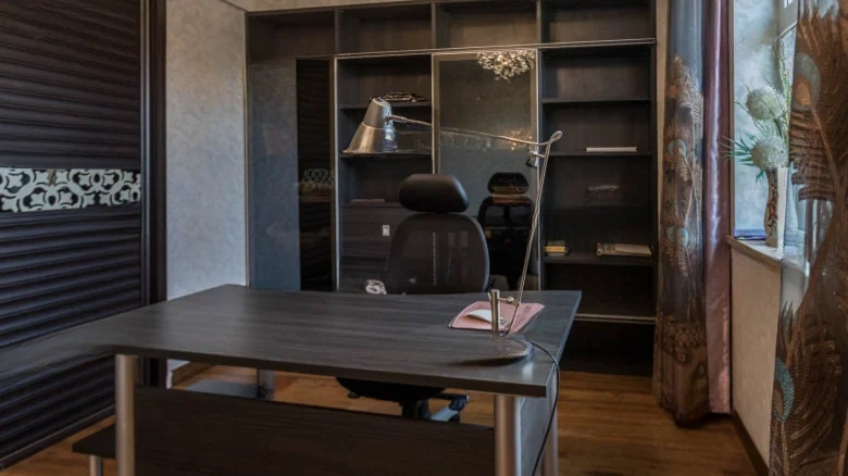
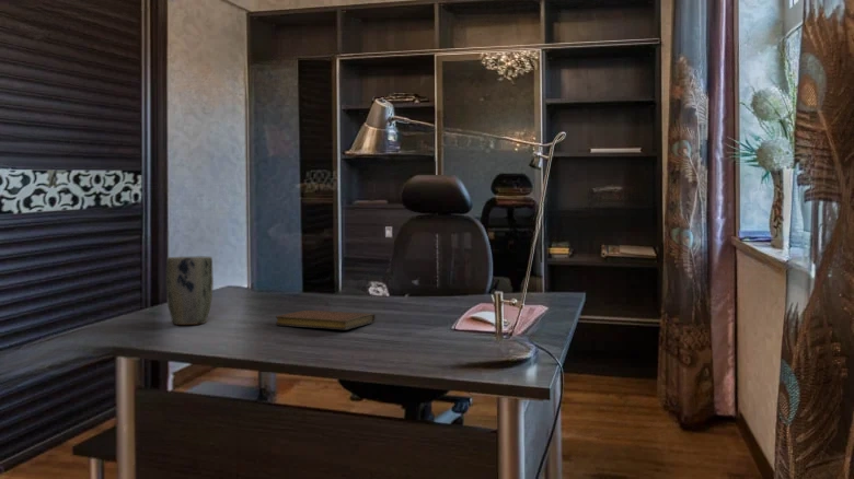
+ notebook (325, 318)
+ plant pot (189, 290)
